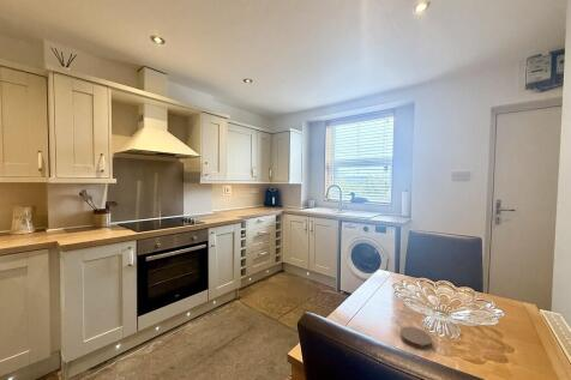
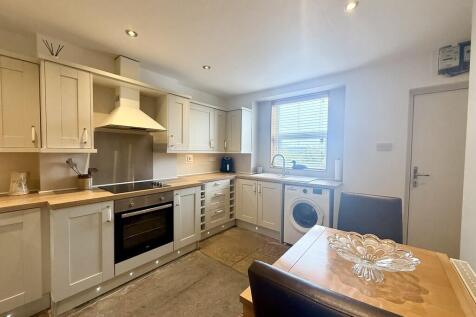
- coaster (415, 337)
